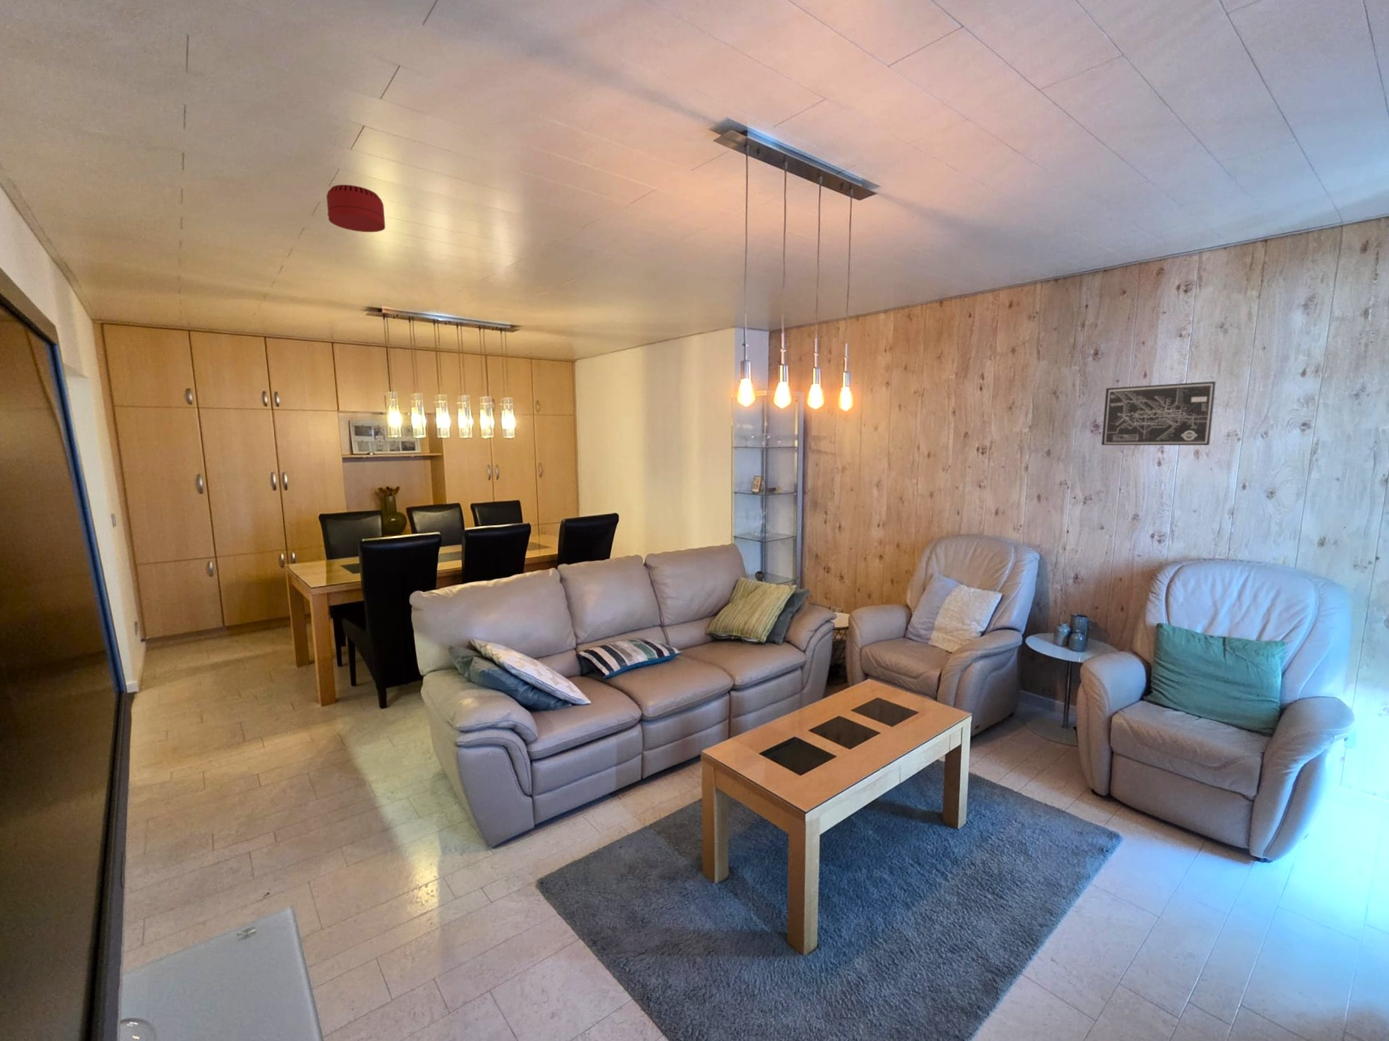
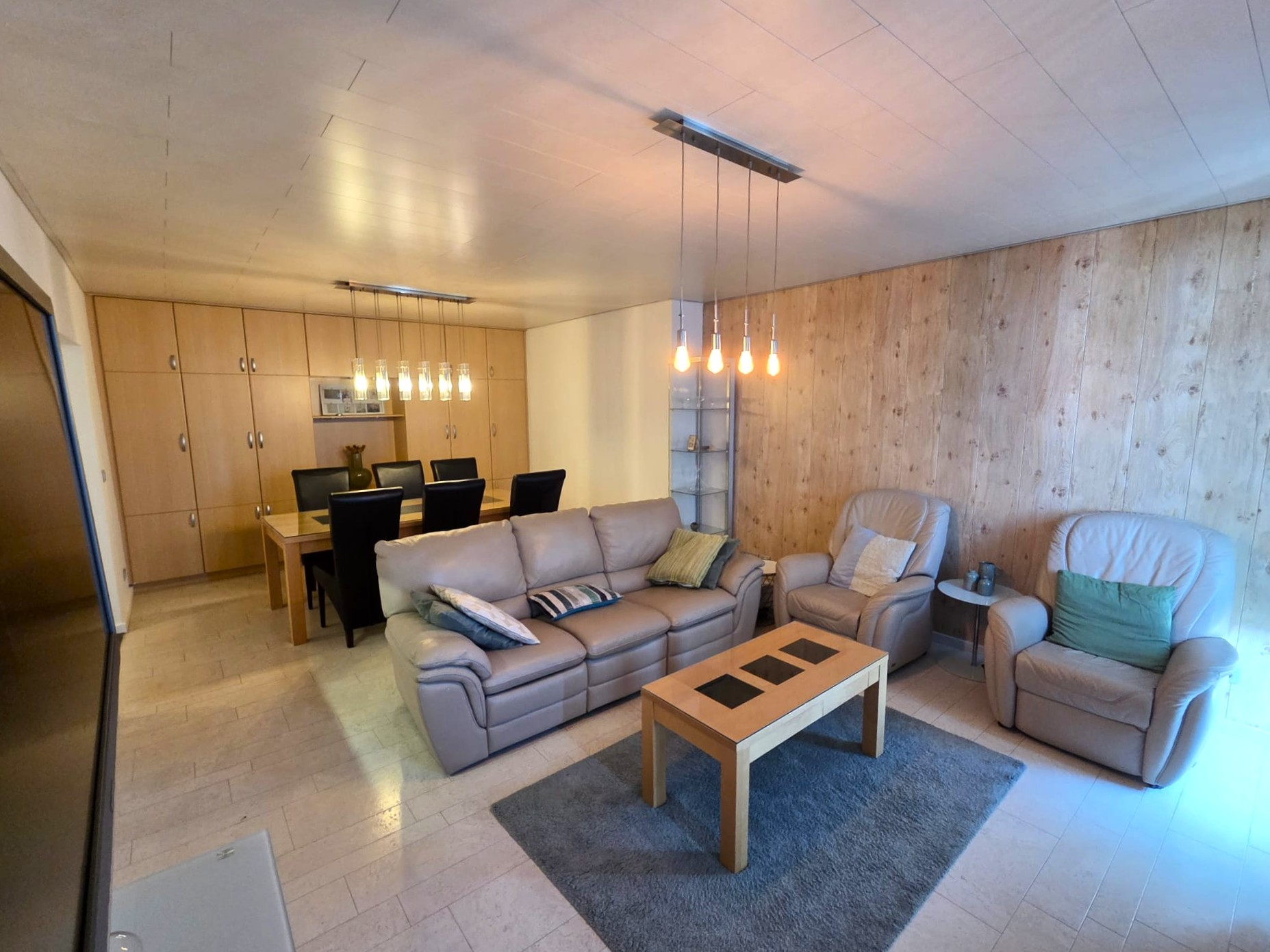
- smoke detector (355, 208)
- wall art (1155, 414)
